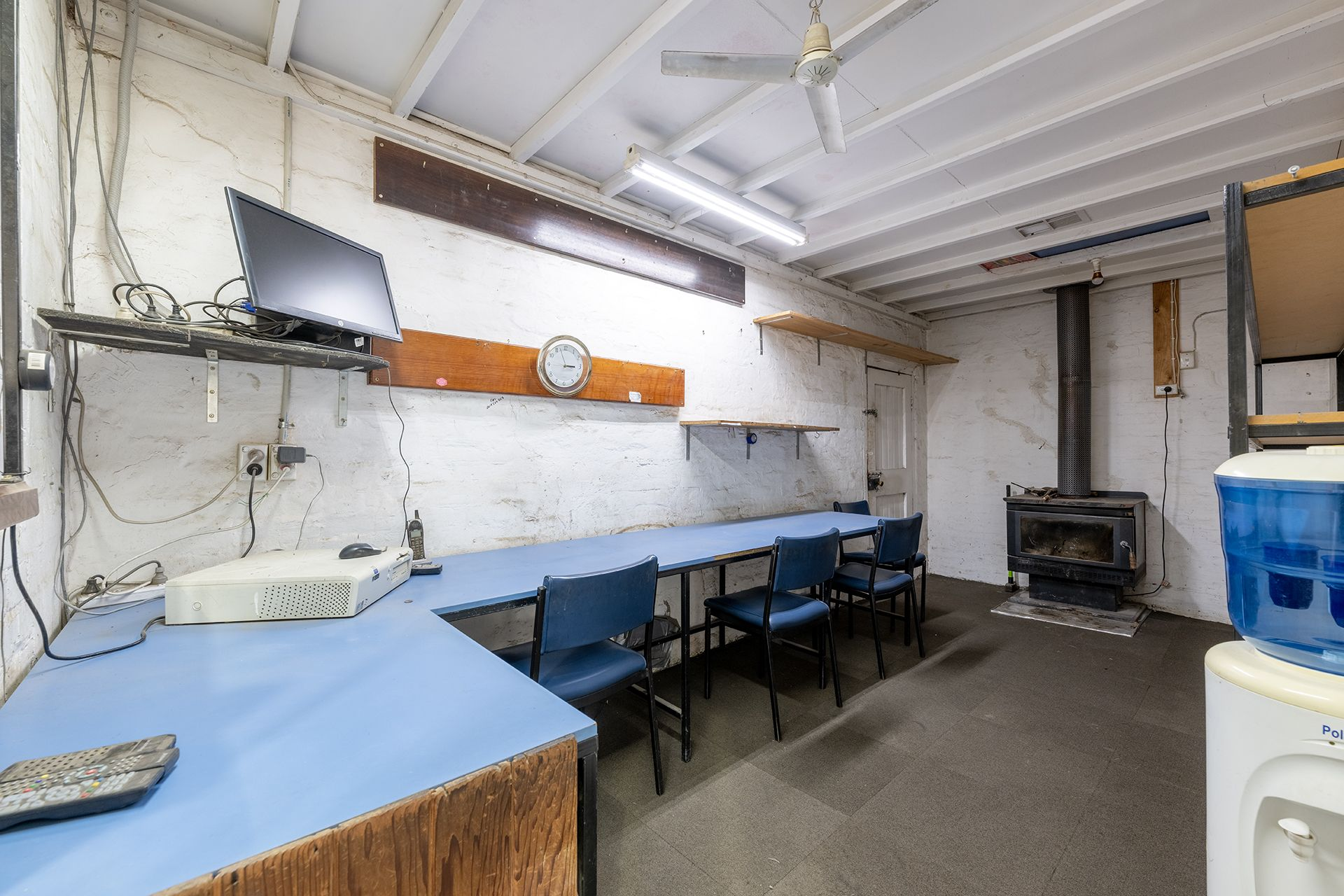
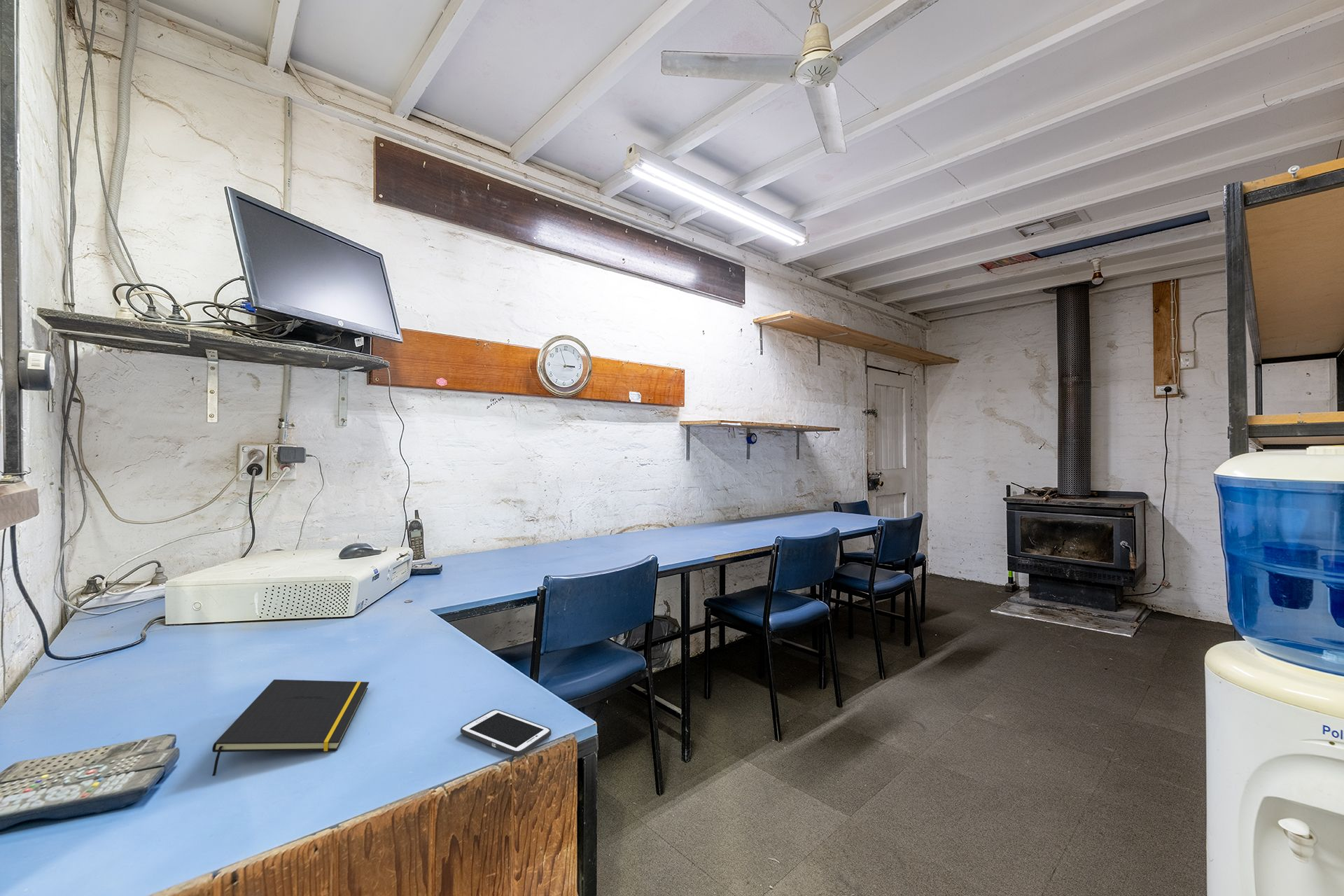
+ cell phone (505, 732)
+ notepad (302, 711)
